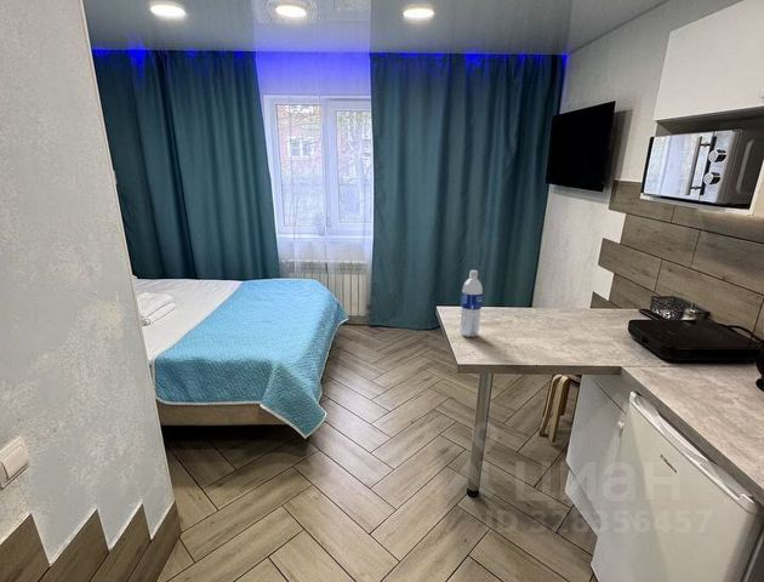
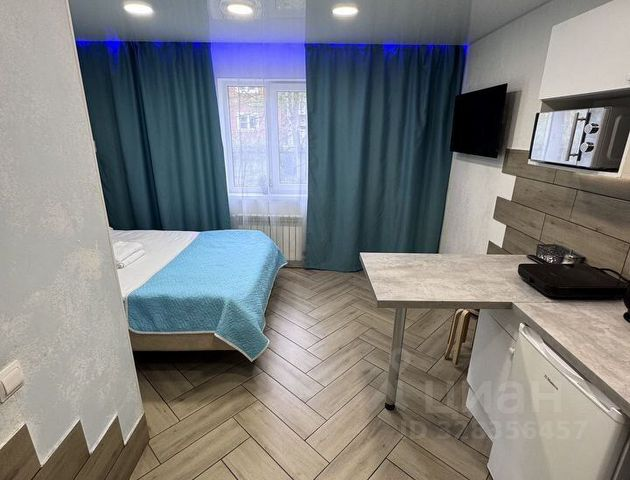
- water bottle (471, 303)
